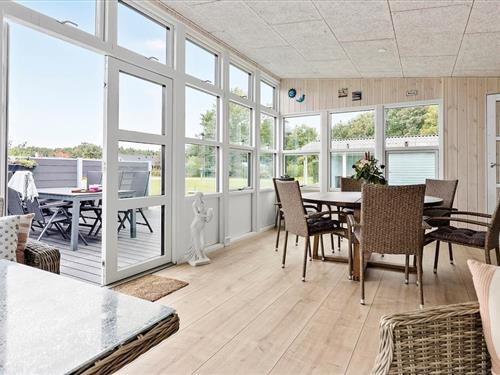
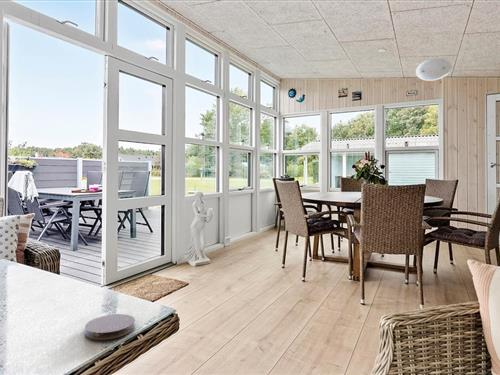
+ coaster (110, 325)
+ ceiling light (433, 69)
